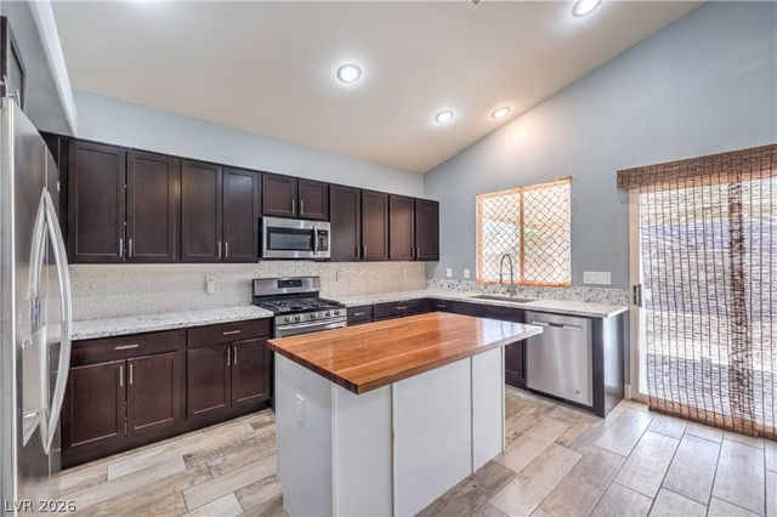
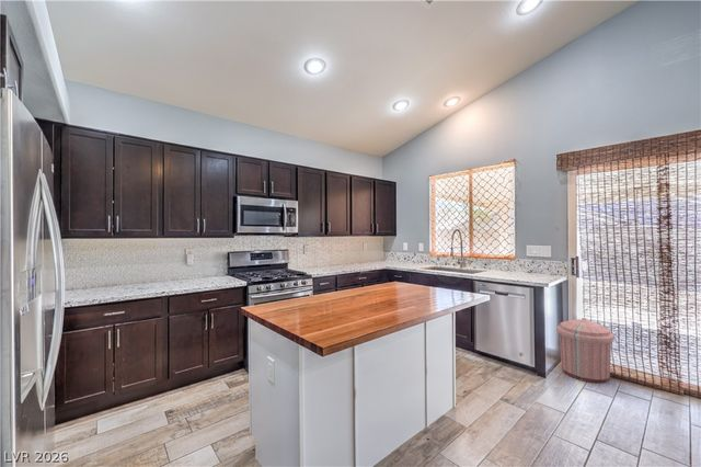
+ trash can (584, 345)
